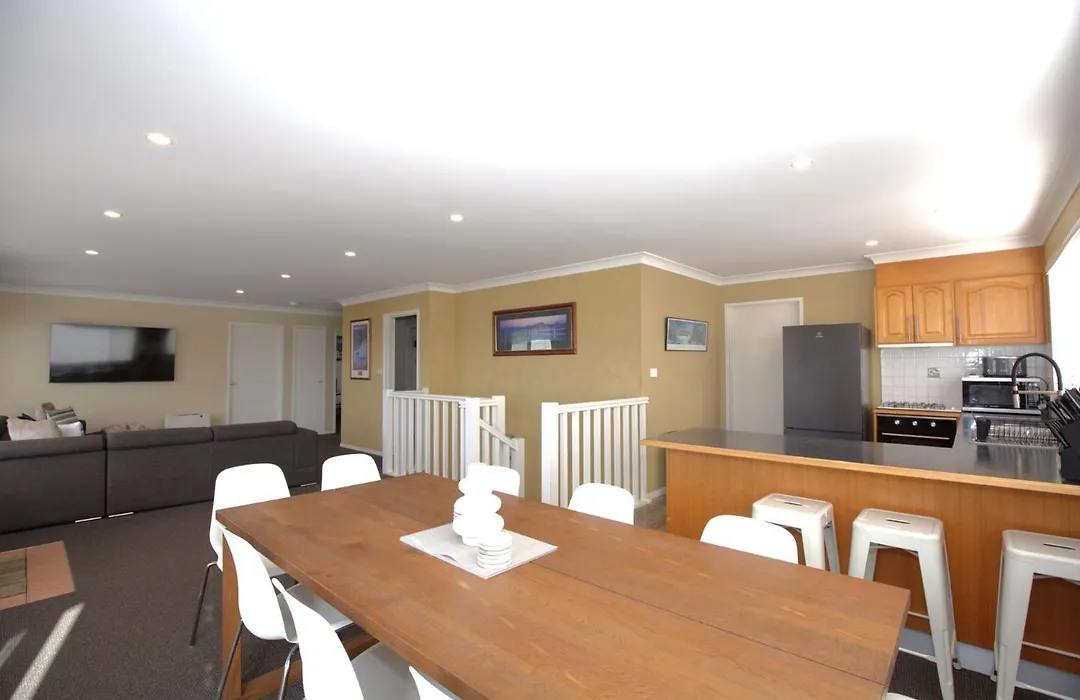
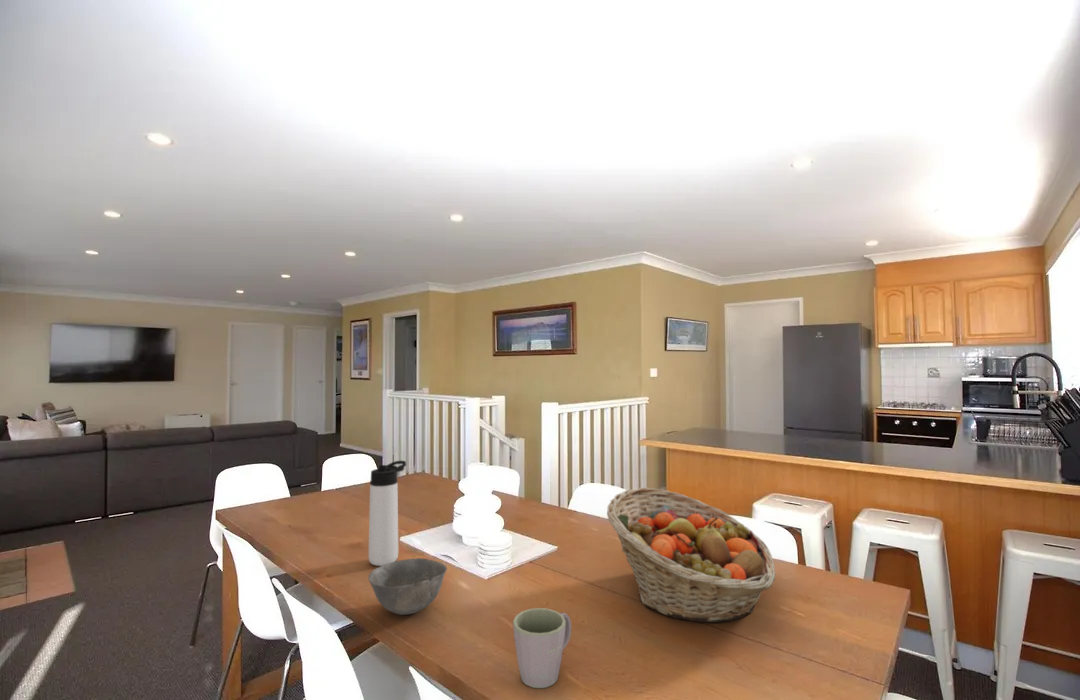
+ bowl (408, 588)
+ mug (546, 644)
+ thermos bottle (388, 511)
+ fruit basket (688, 545)
